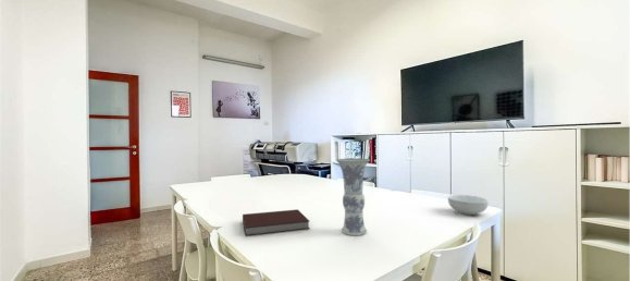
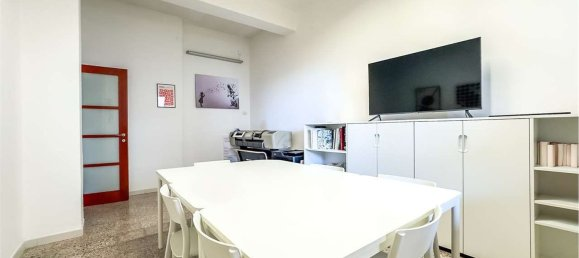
- notebook (274, 221)
- vase (353, 195)
- cereal bowl (467, 205)
